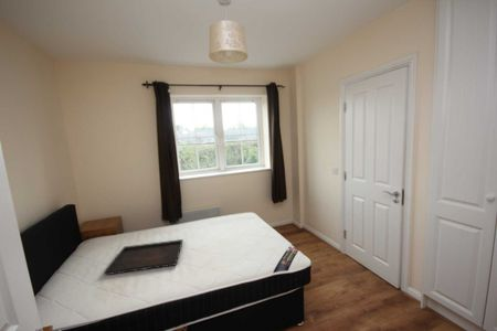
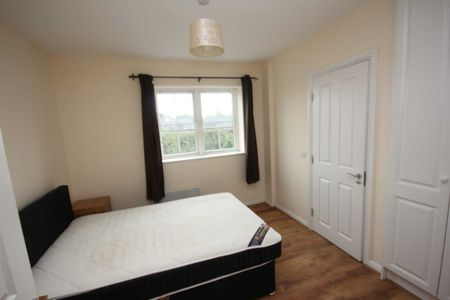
- serving tray (148, 255)
